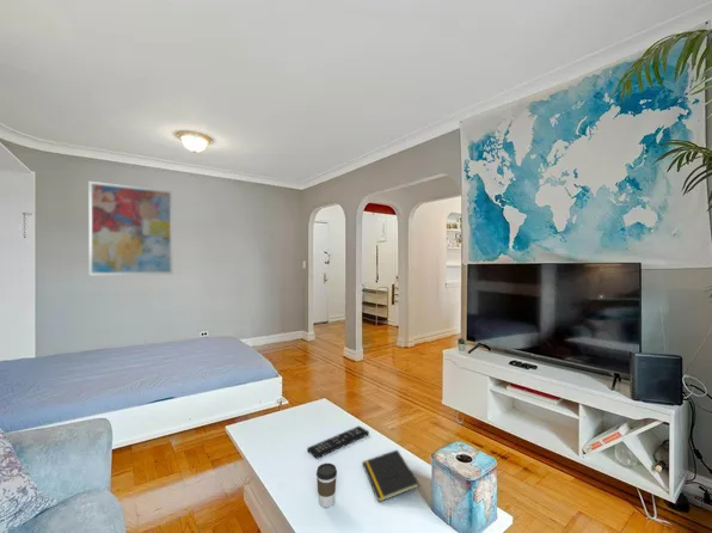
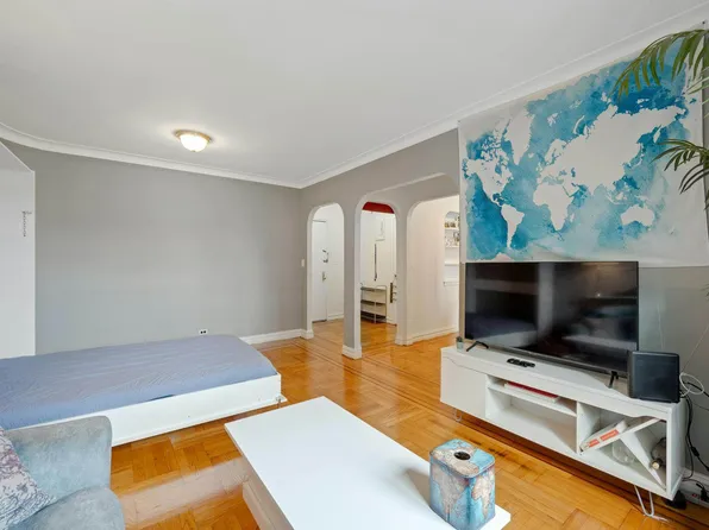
- coffee cup (326, 485)
- remote control (339, 440)
- wall art (133, 231)
- notepad (388, 473)
